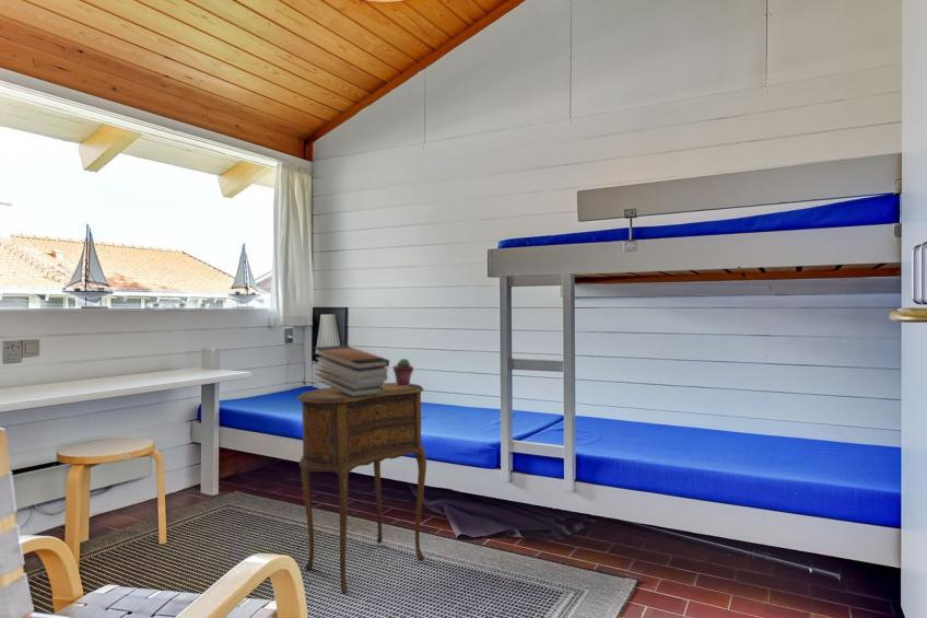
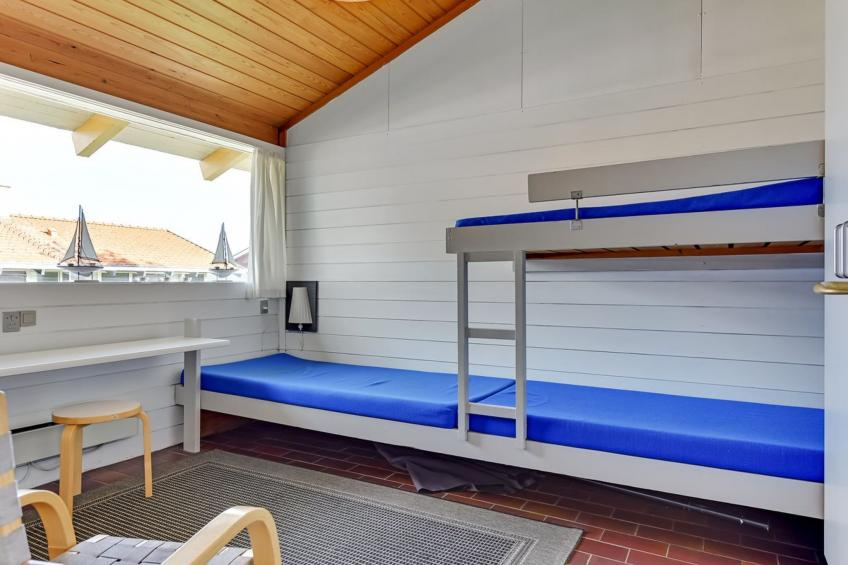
- book stack (348, 375)
- side table (353, 468)
- potted succulent (402, 371)
